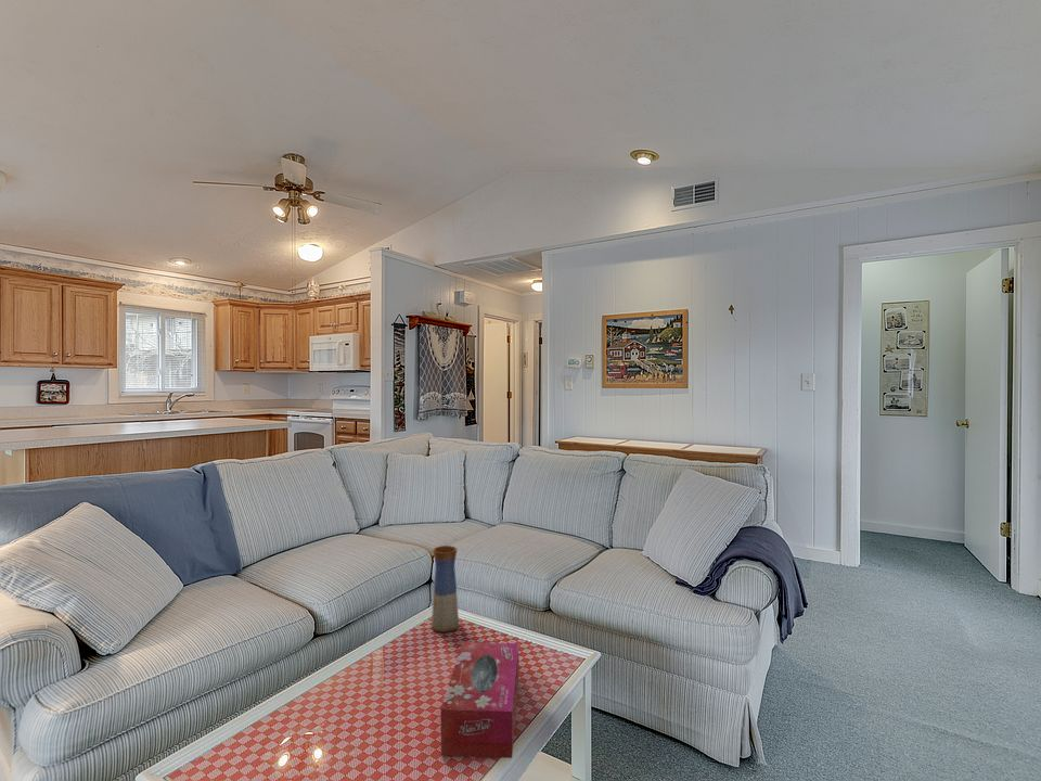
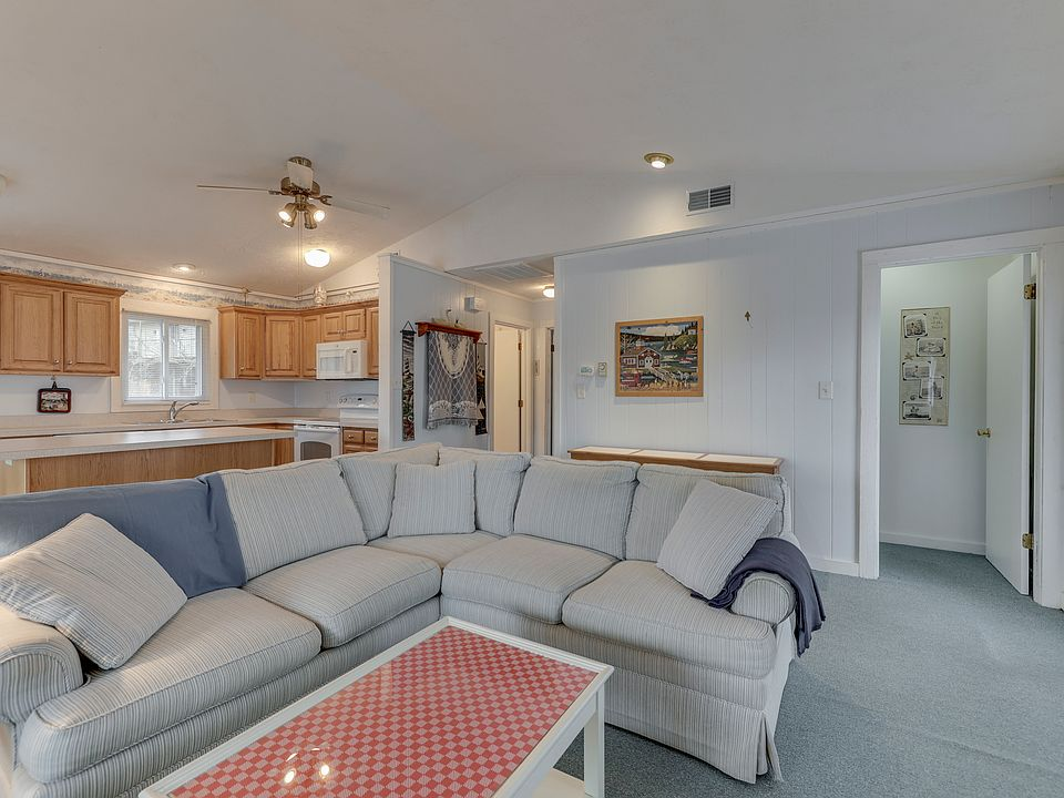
- tissue box (484, 693)
- vase (445, 587)
